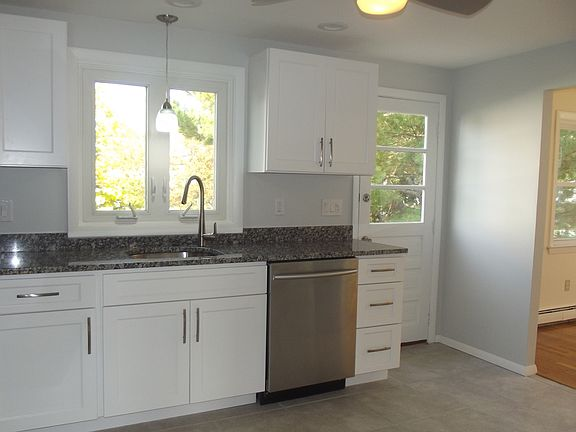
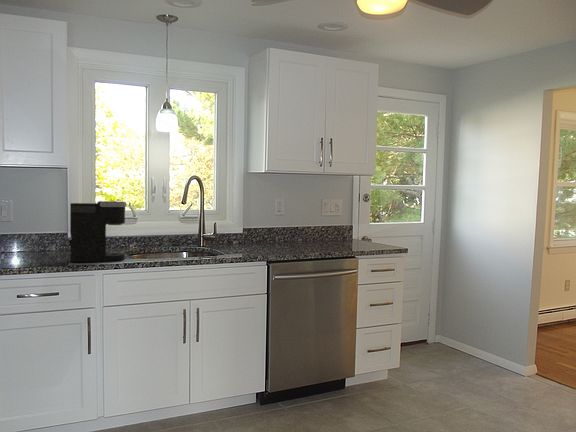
+ coffee maker (98, 230)
